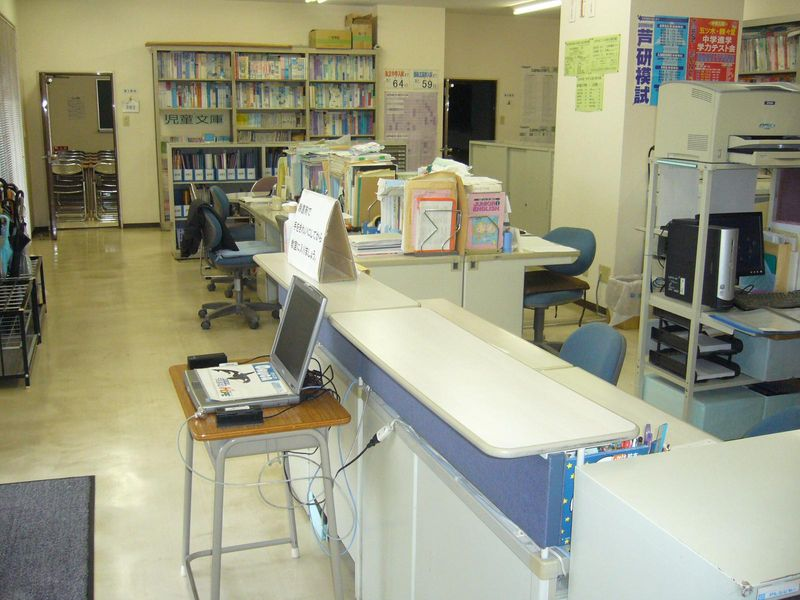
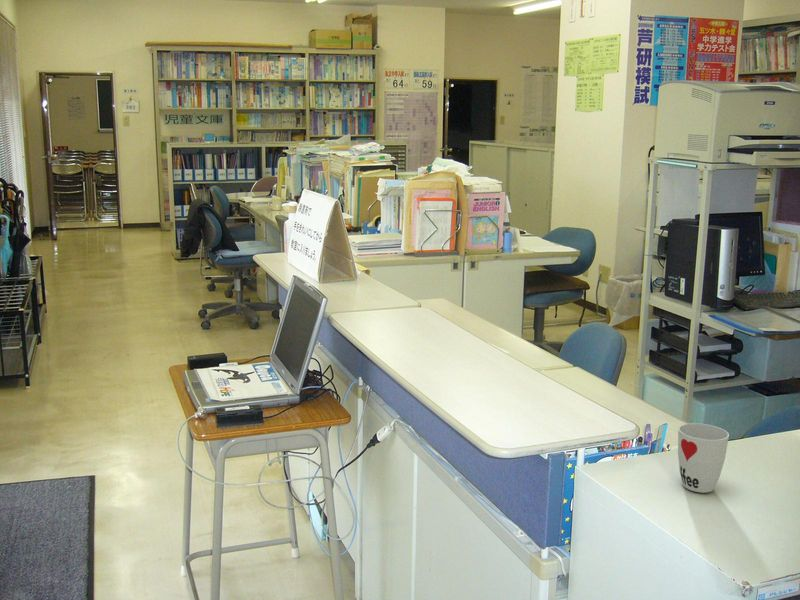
+ cup (700, 459)
